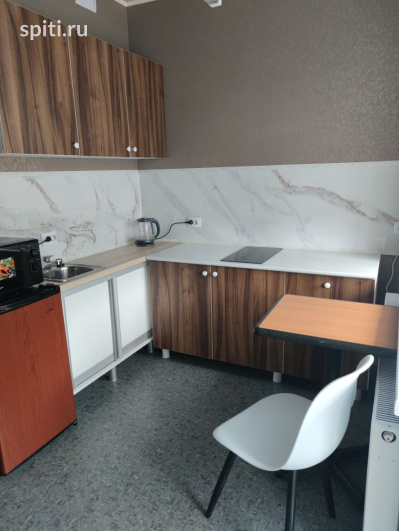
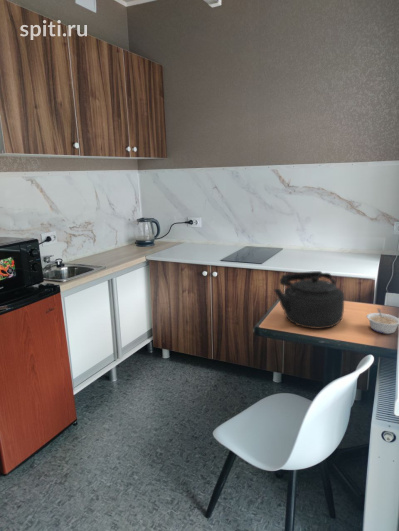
+ legume (382, 322)
+ kettle (311, 298)
